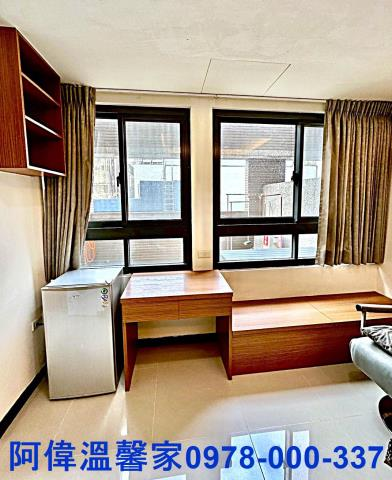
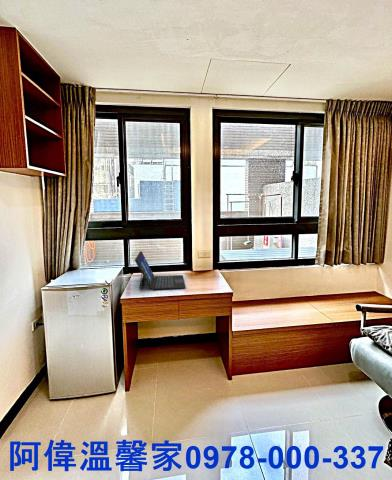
+ laptop (161, 276)
